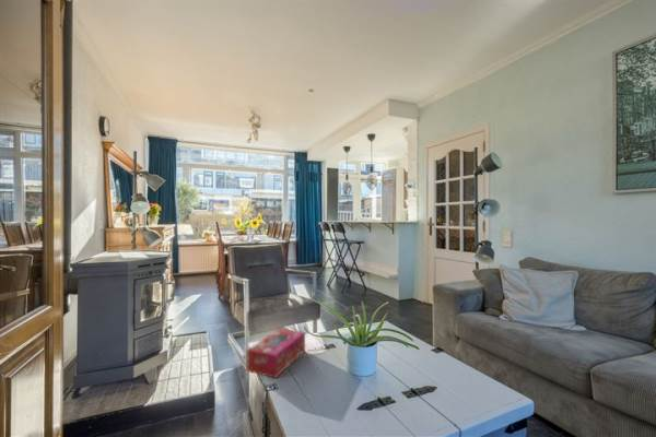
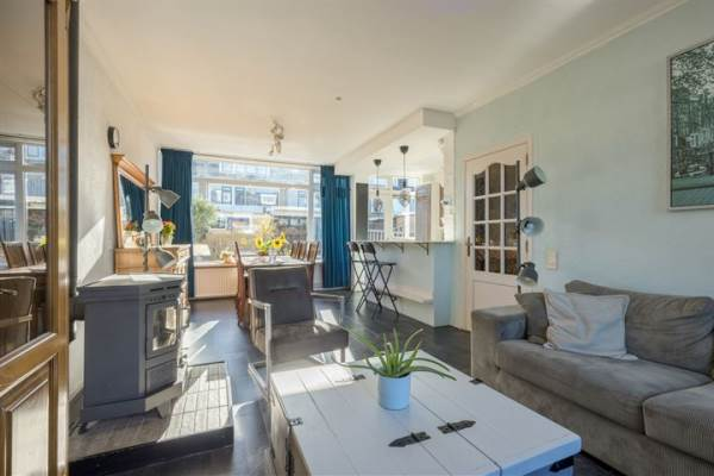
- tissue box (278, 350)
